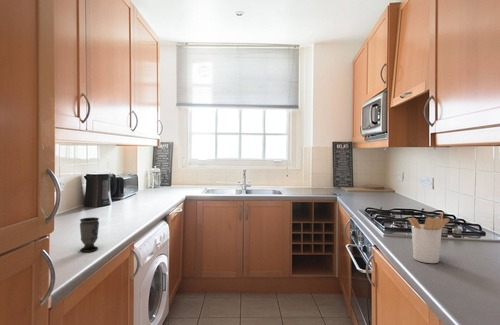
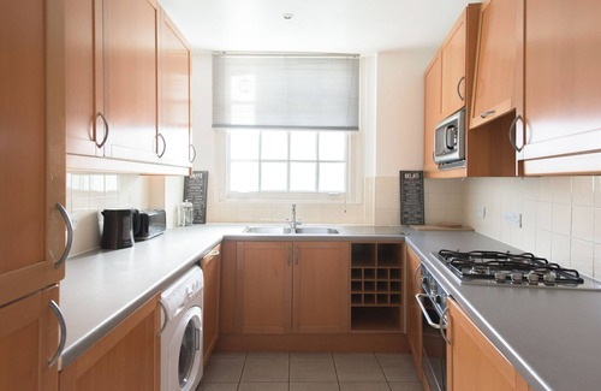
- utensil holder (429, 237)
- cup (89, 234)
